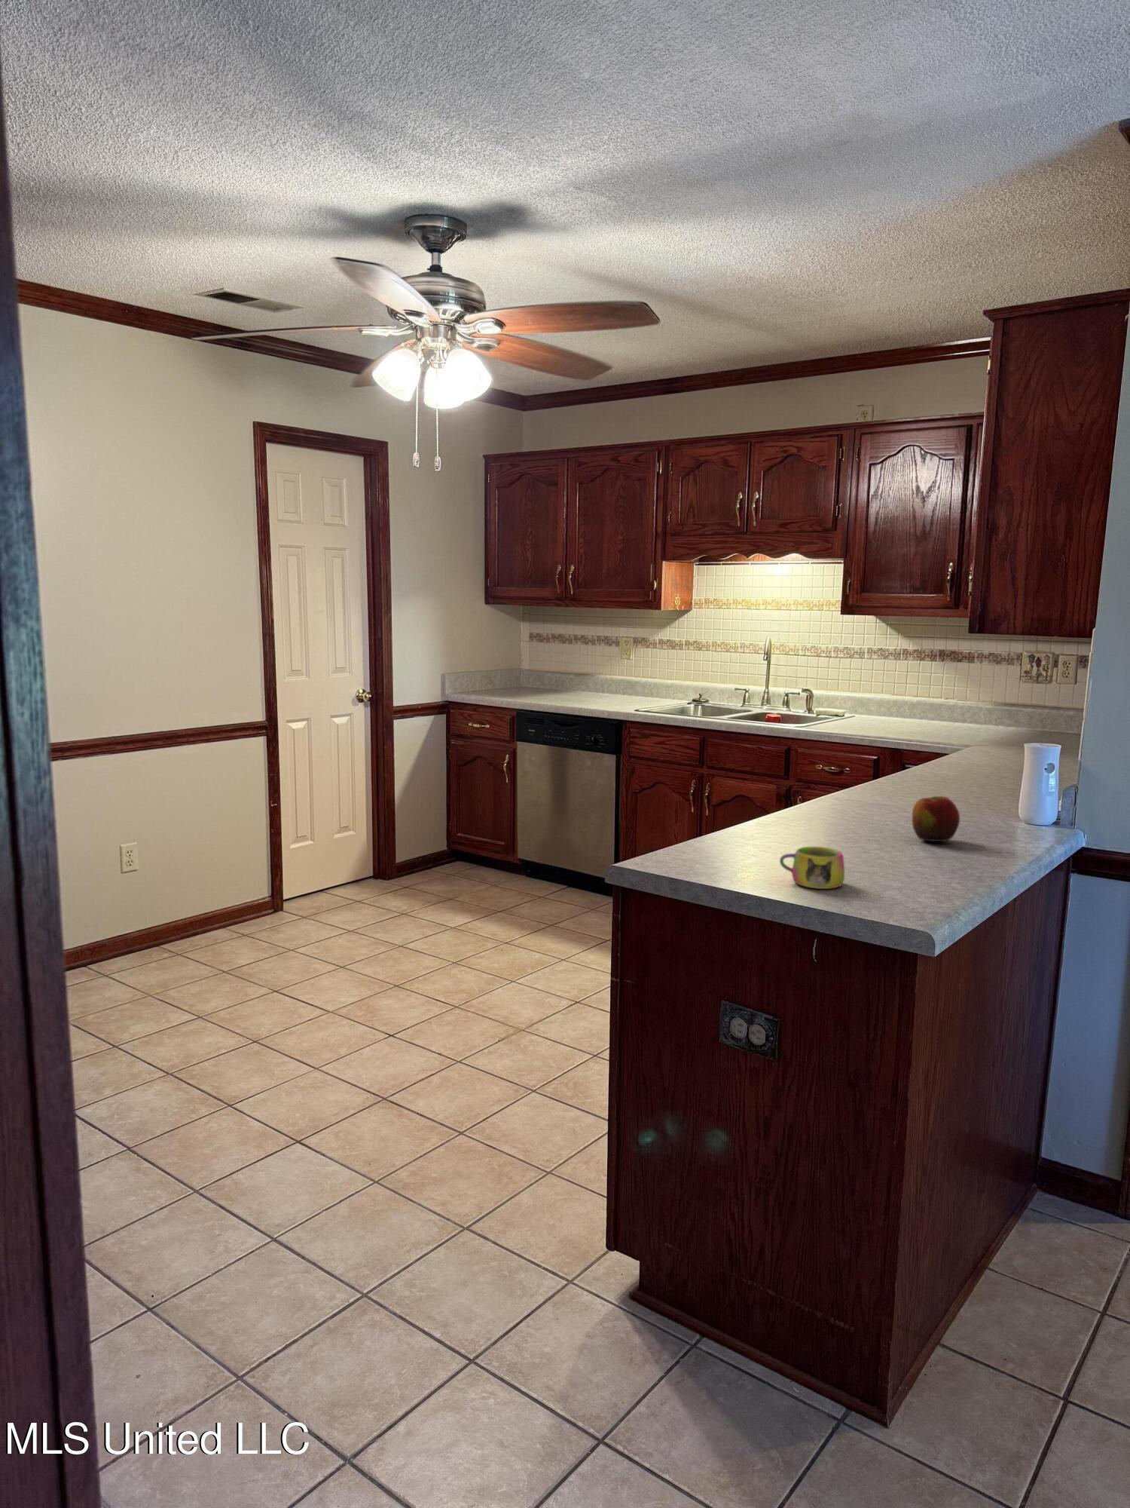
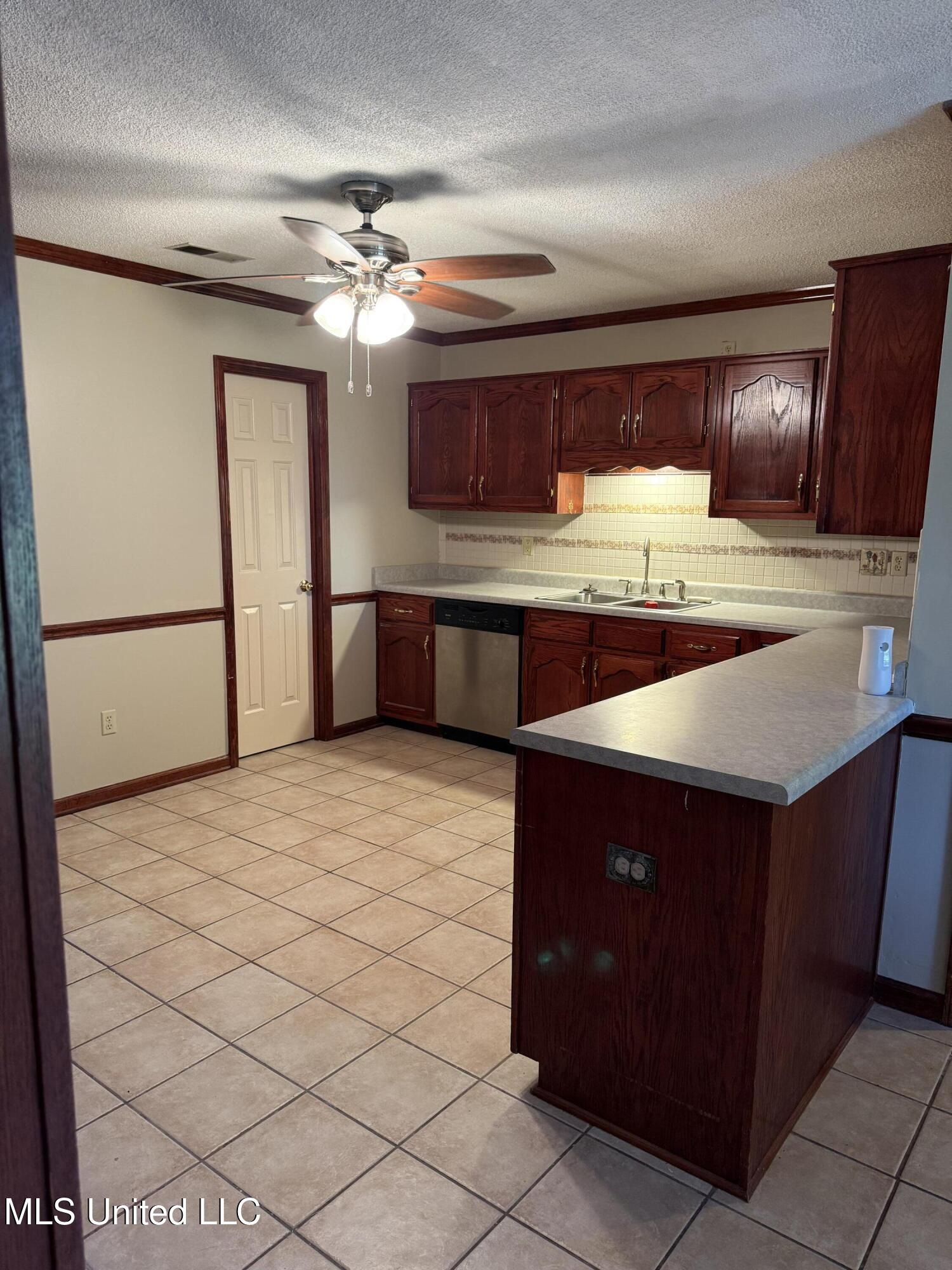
- apple (935, 819)
- mug (812, 867)
